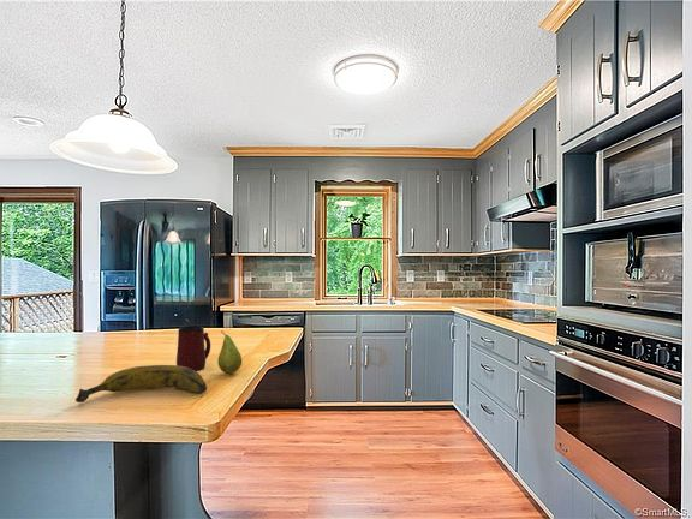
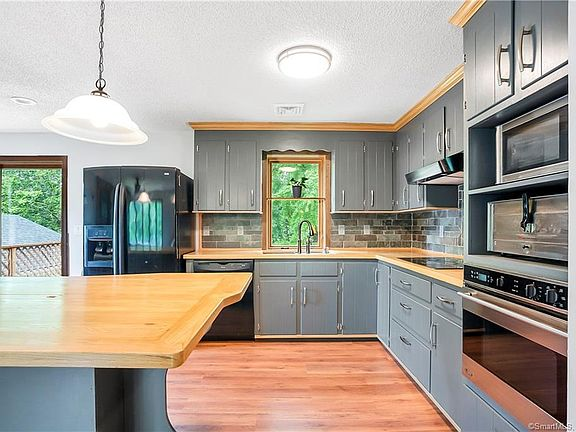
- fruit (229, 351)
- mug (195, 346)
- banana (147, 384)
